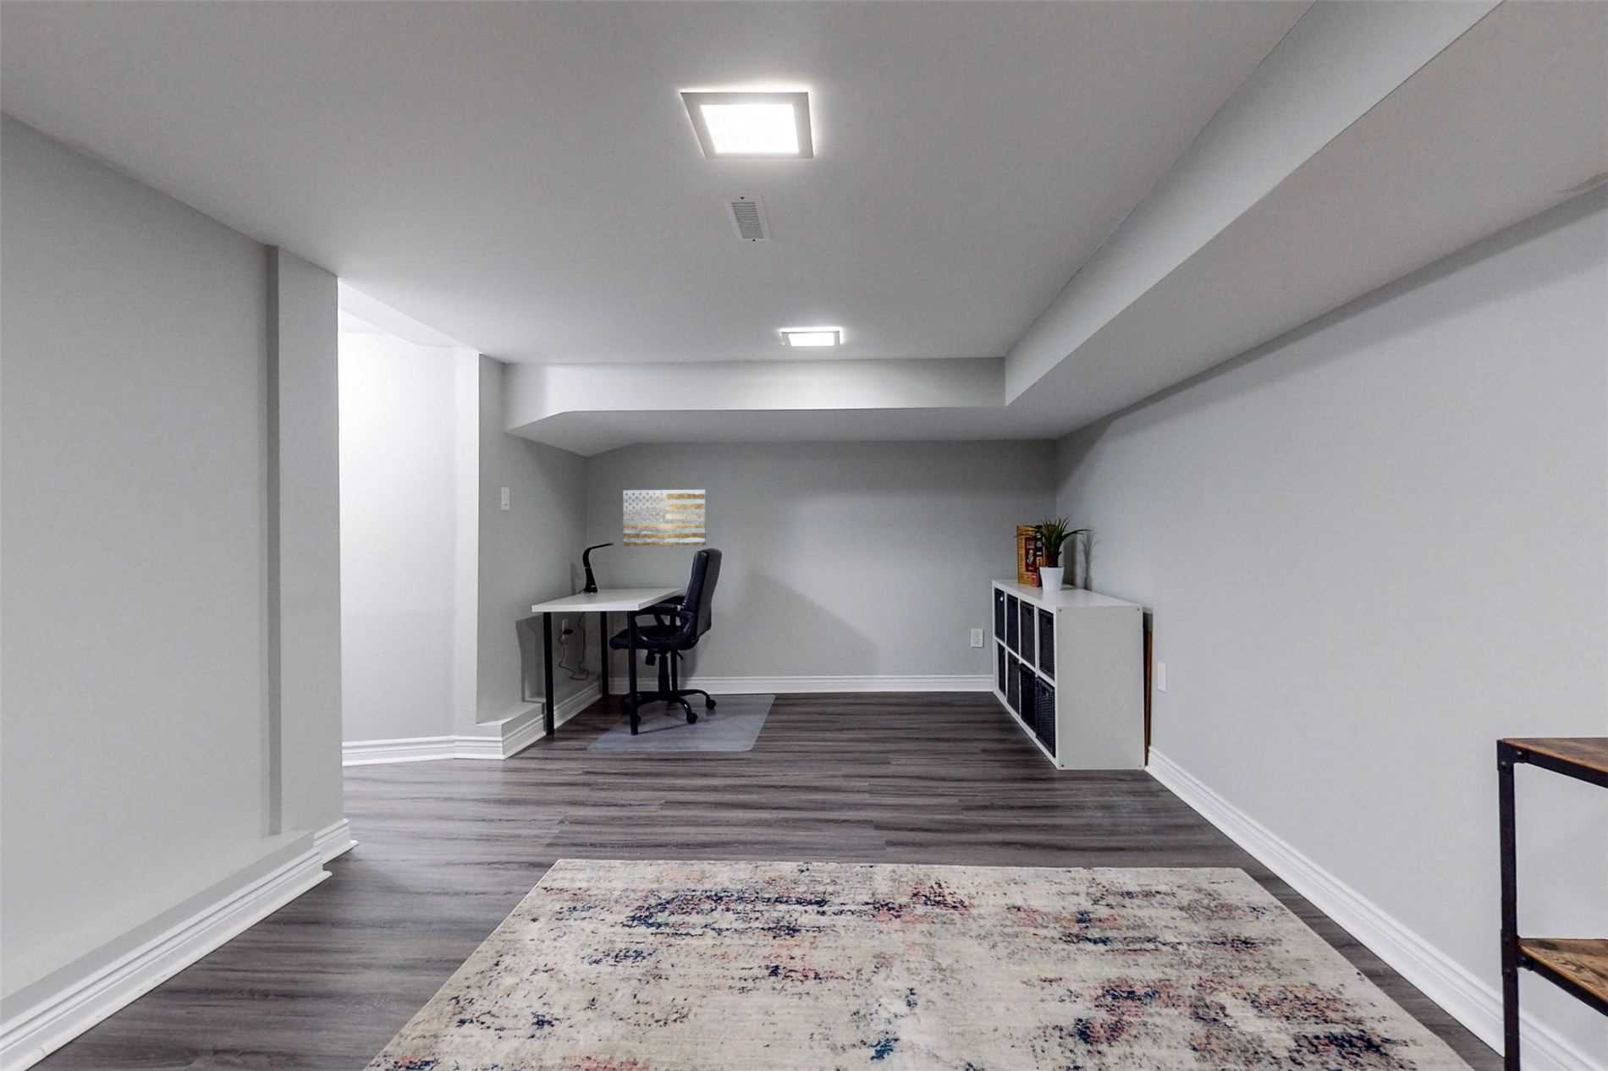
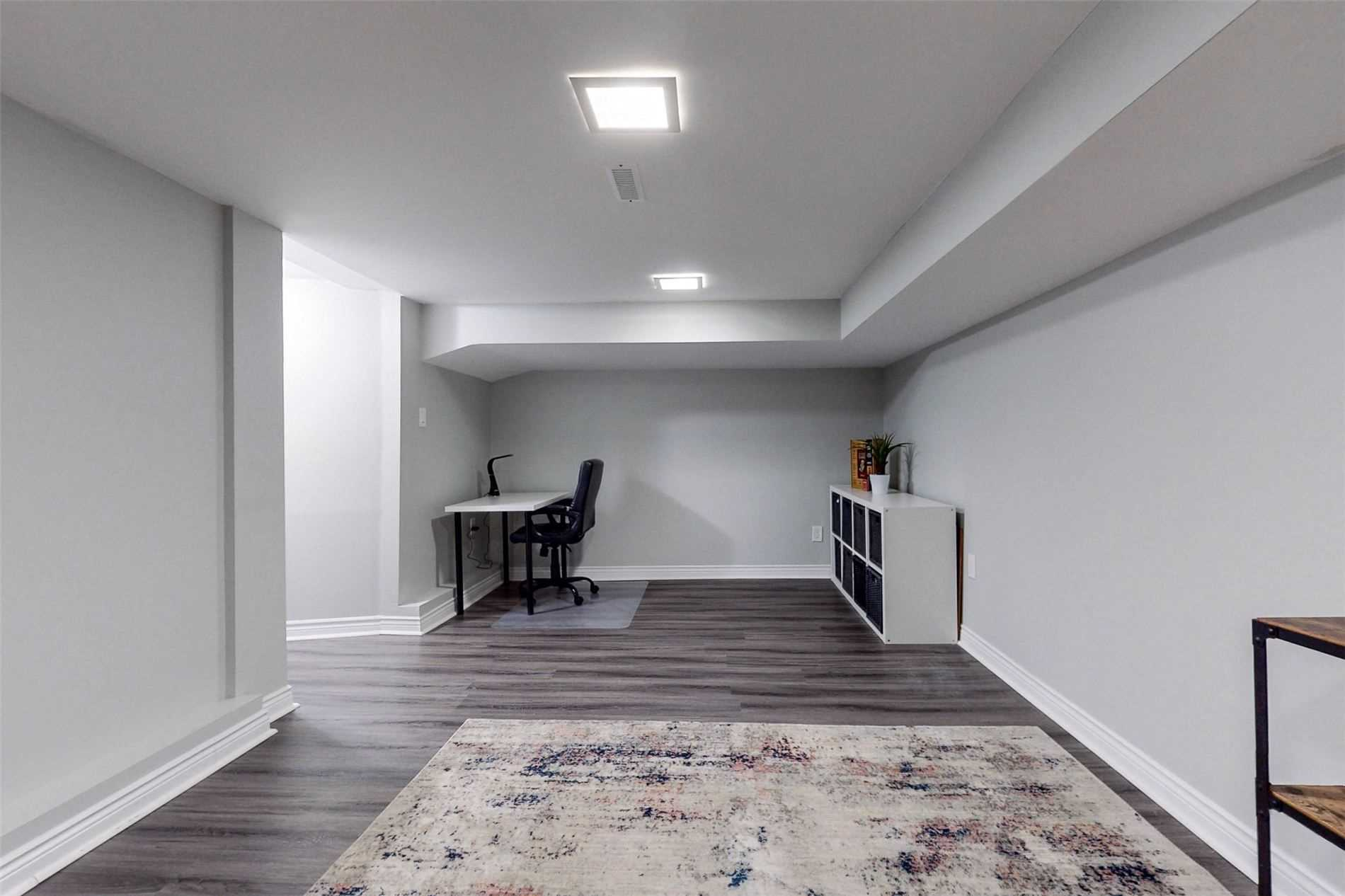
- wall art (665, 518)
